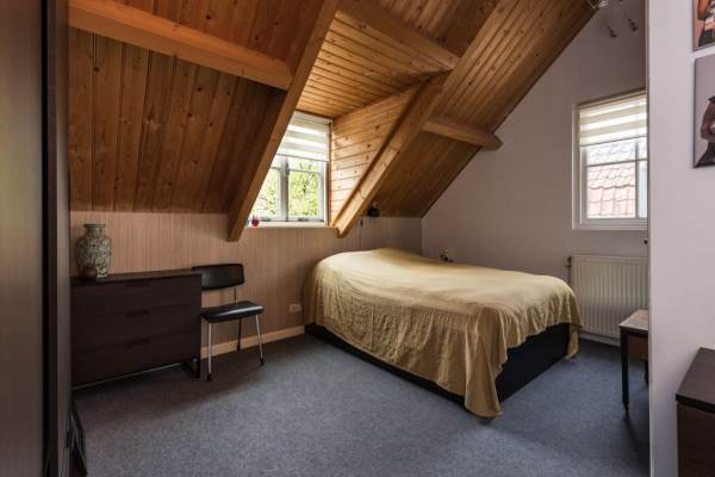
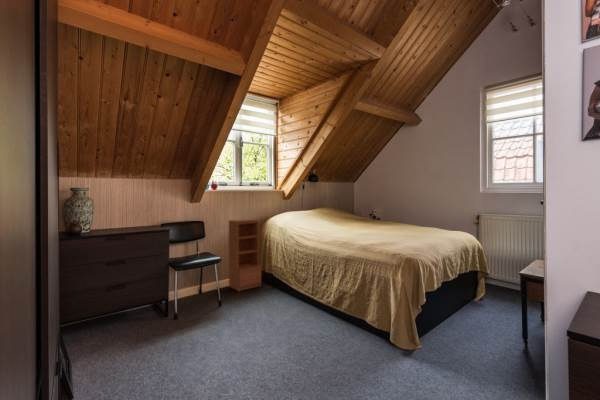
+ bookcase (245, 253)
